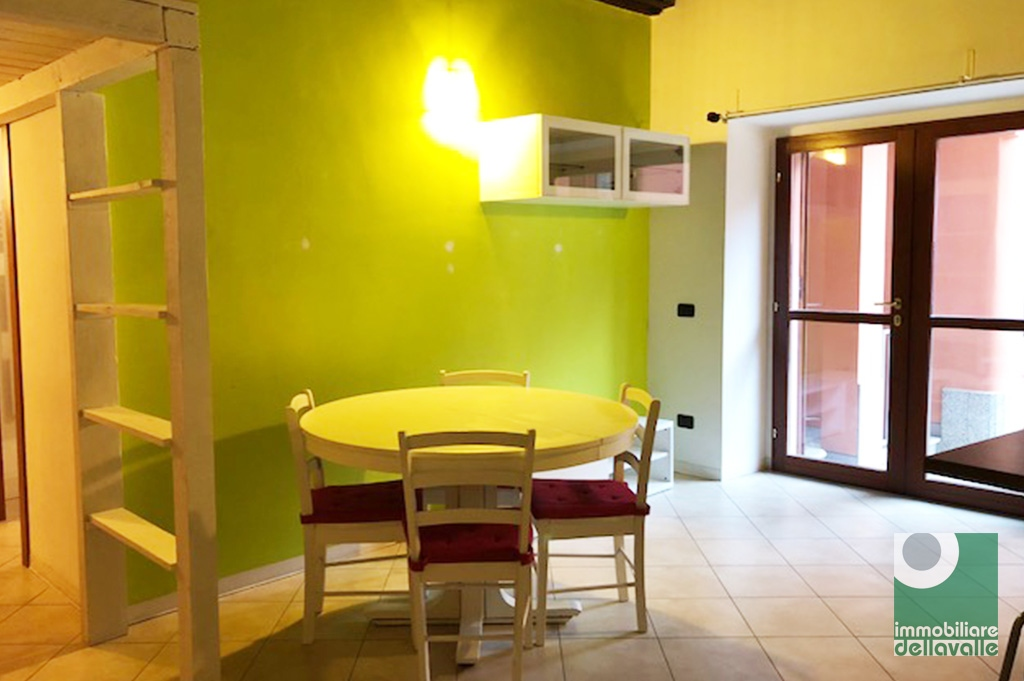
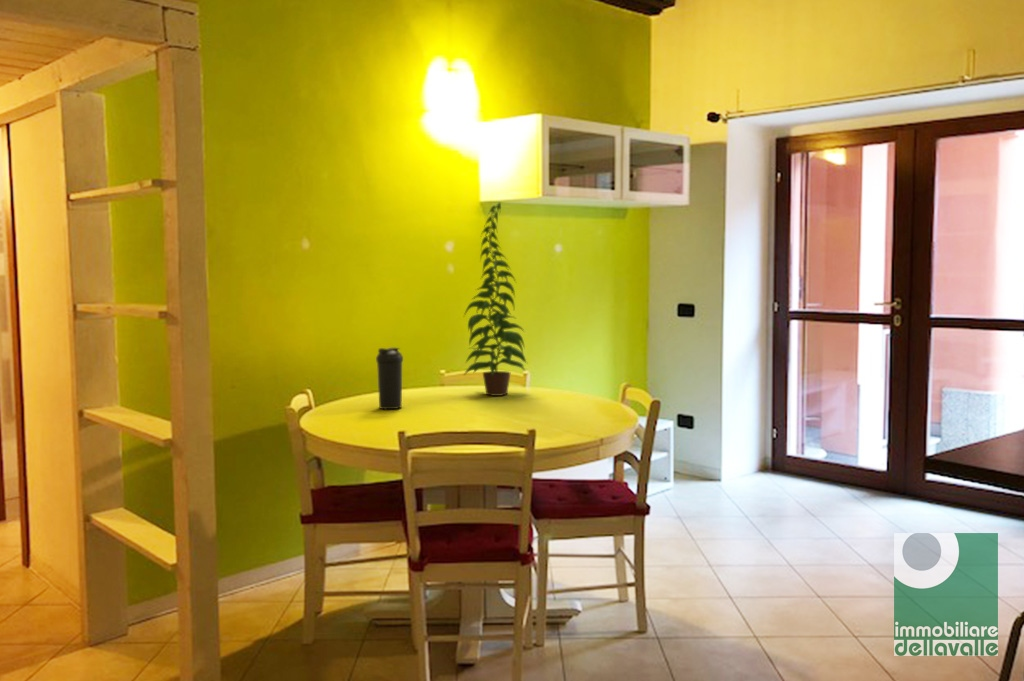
+ water bottle (389, 377)
+ plant (494, 299)
